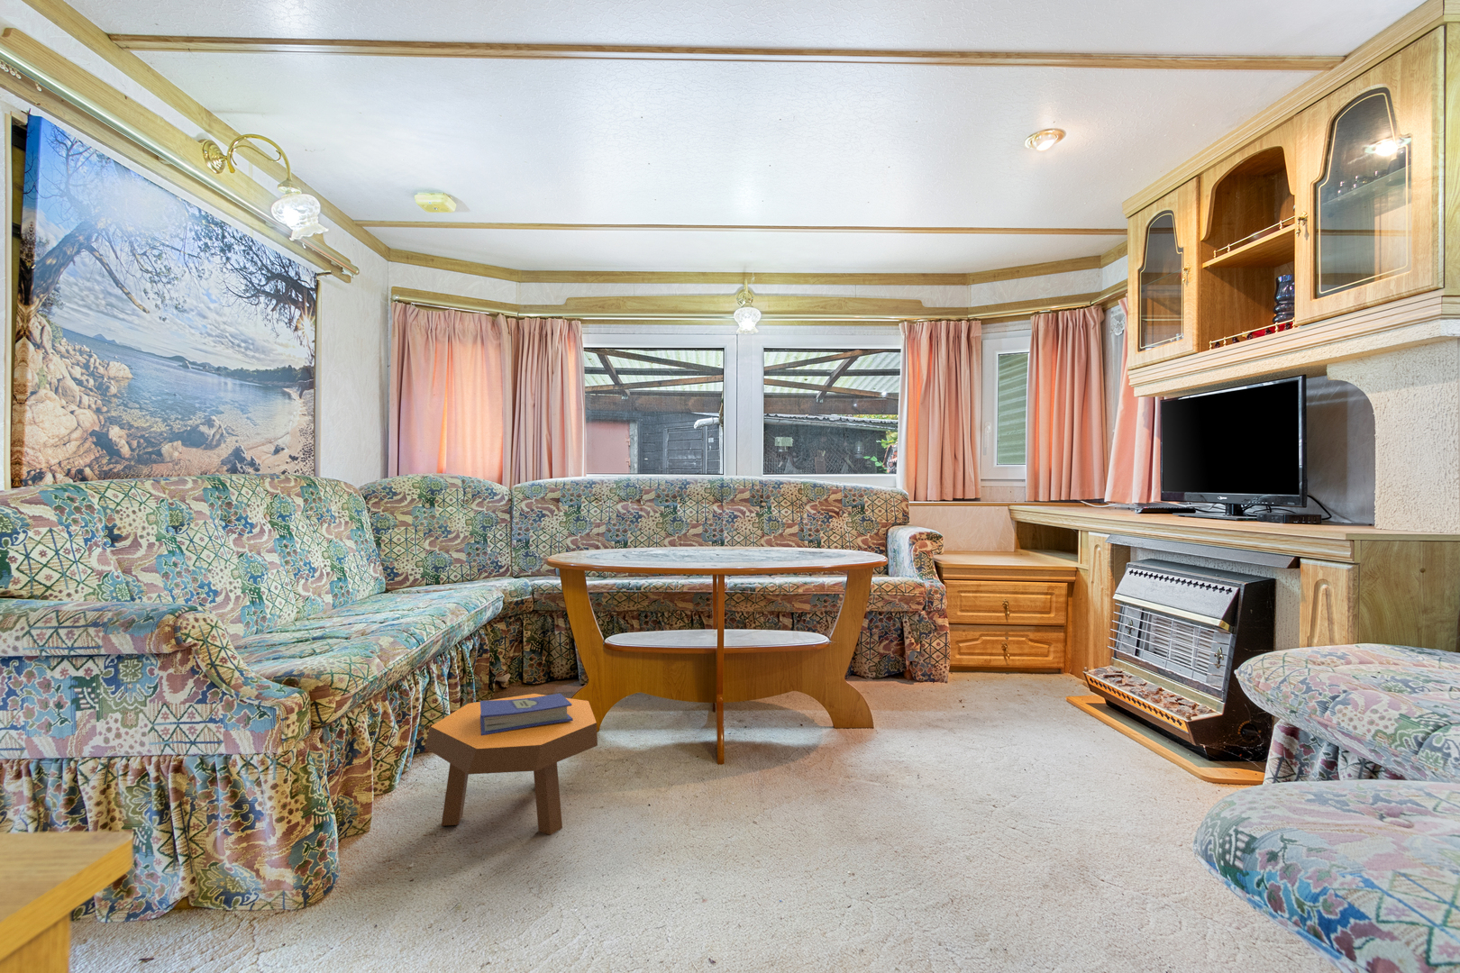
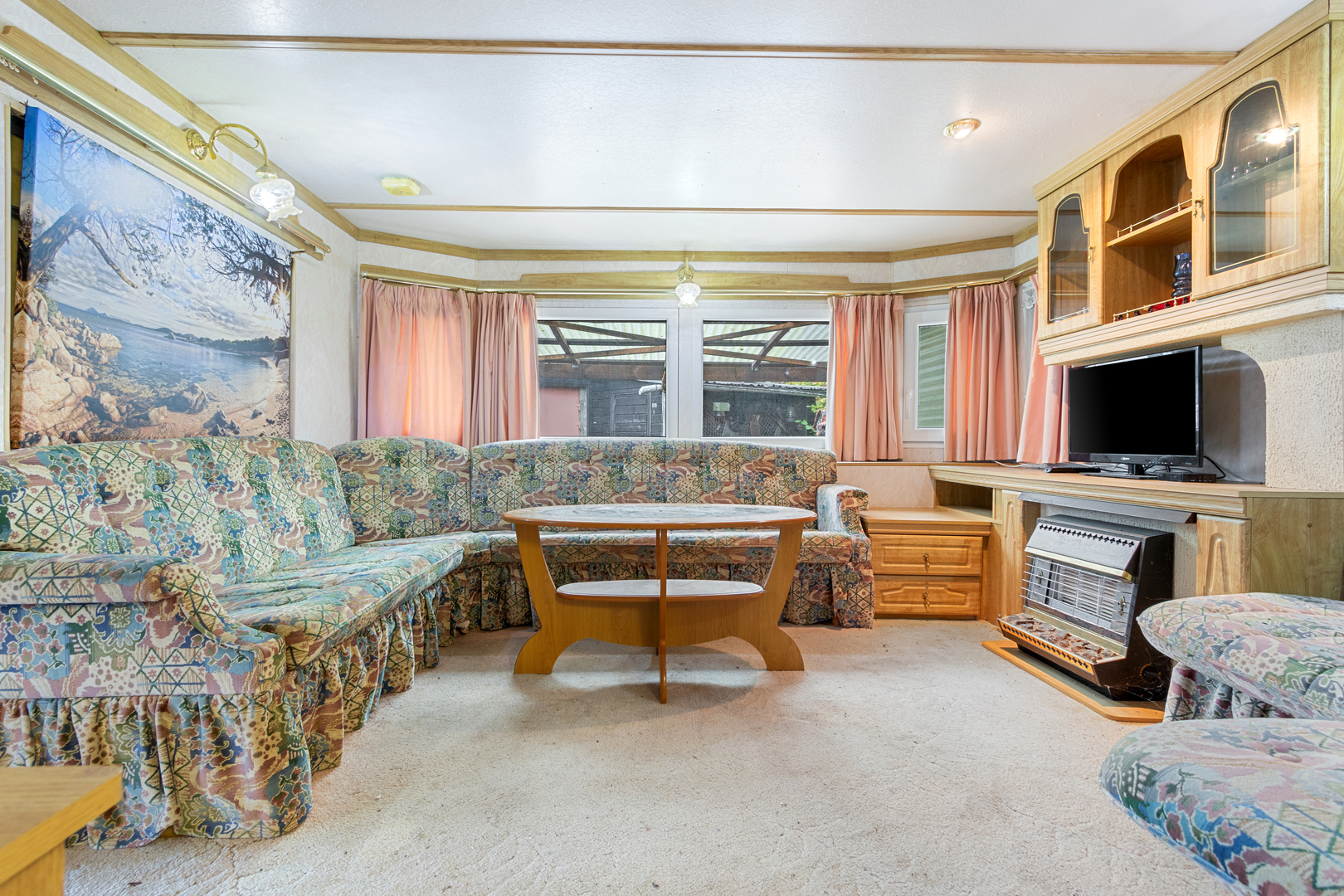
- hardcover book (524, 709)
- footstool (516, 767)
